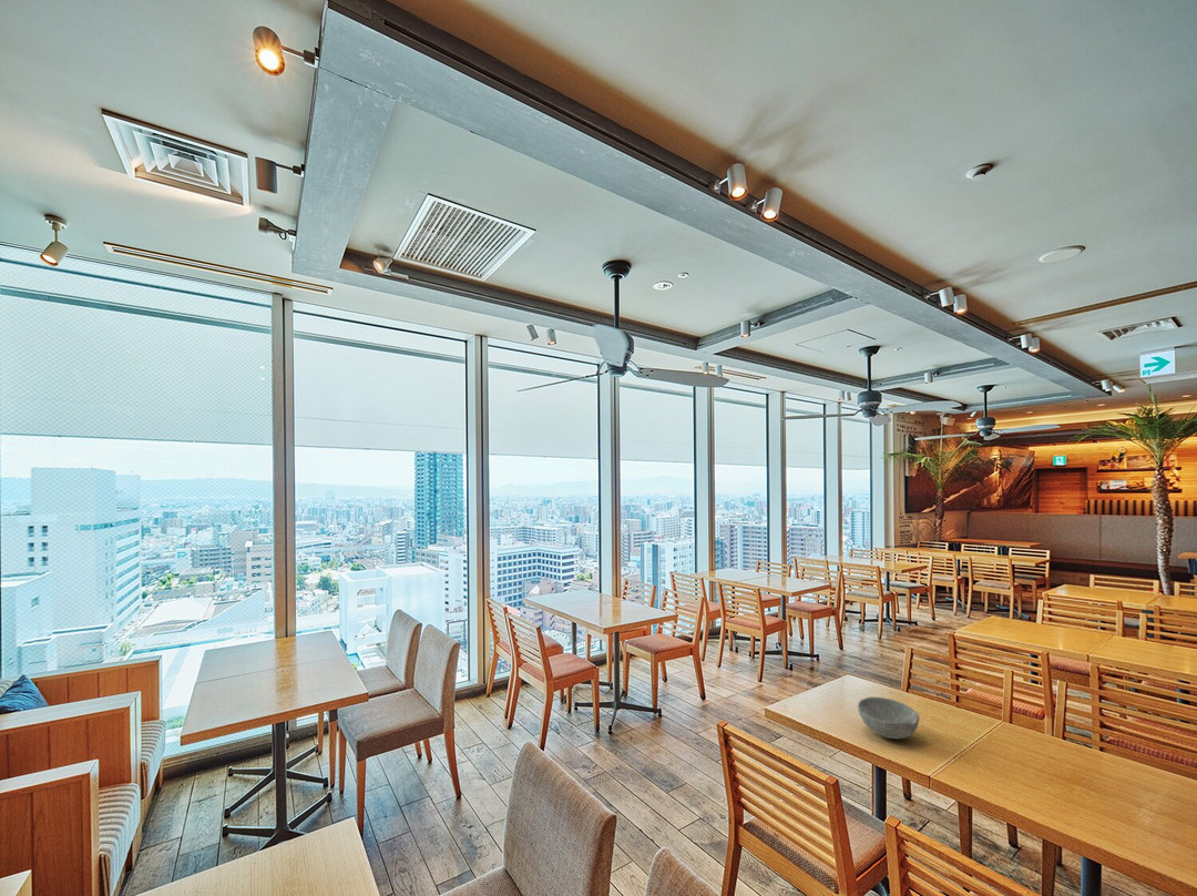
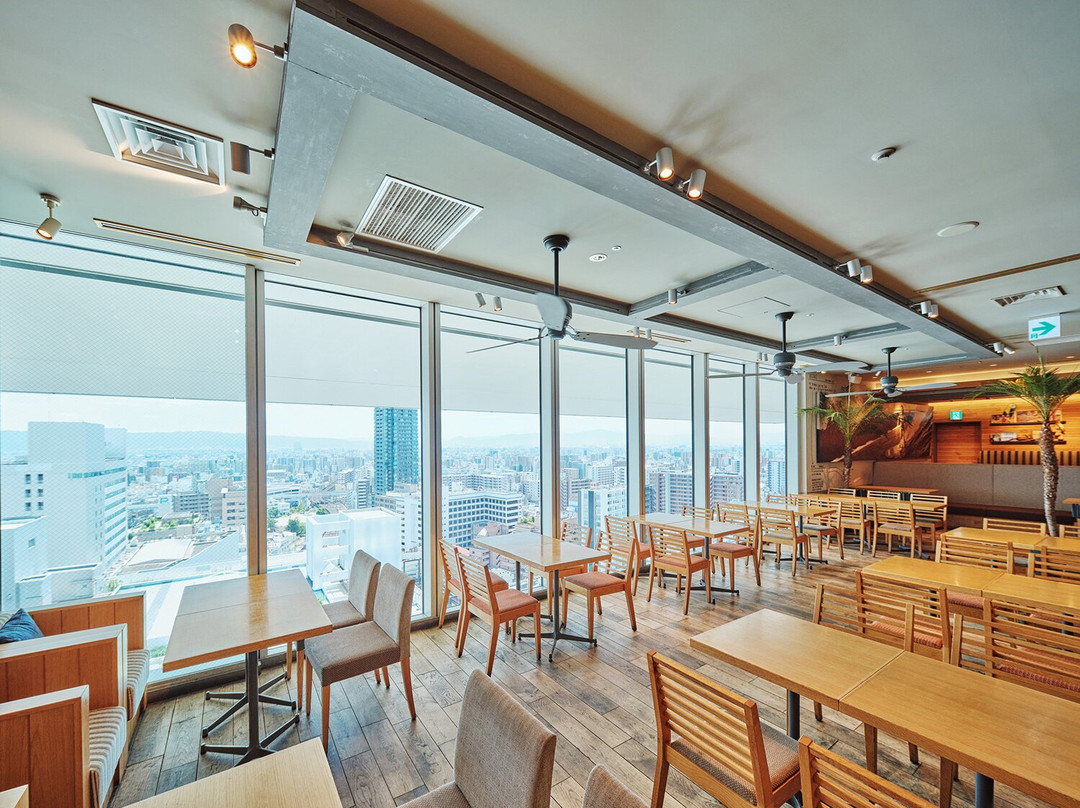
- bowl (888, 722)
